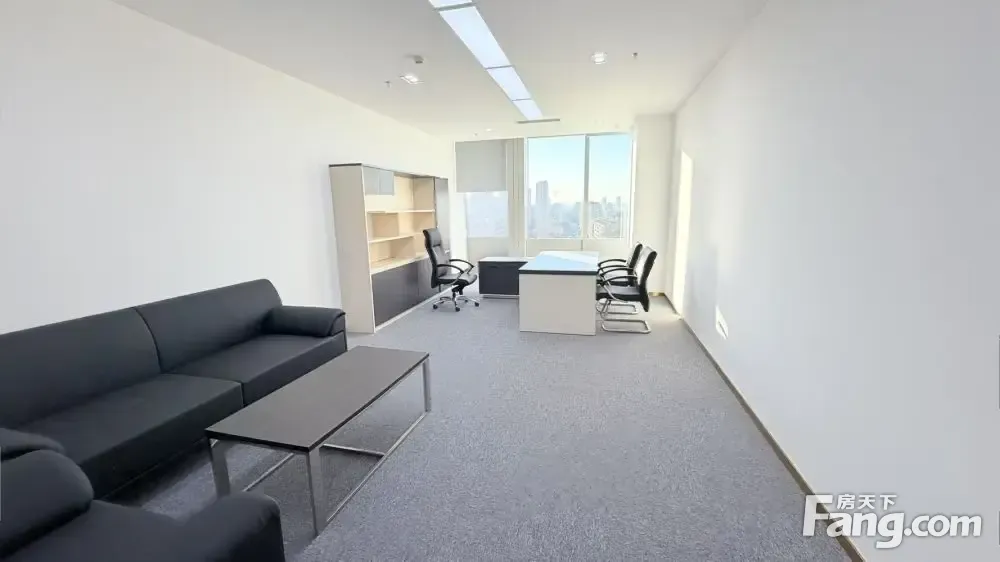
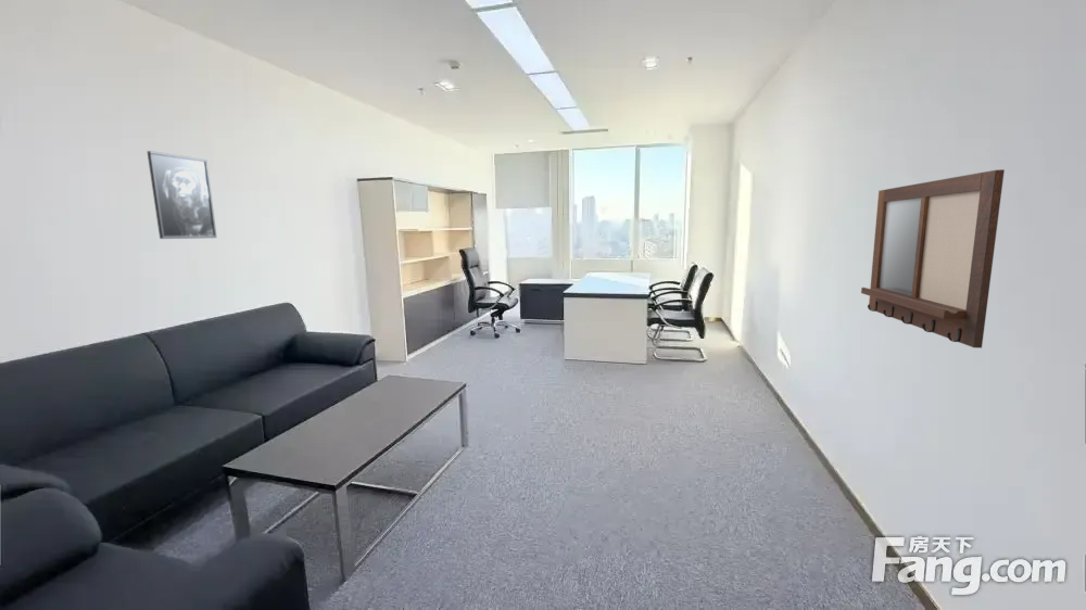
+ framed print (184, 198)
+ writing board (911, 255)
